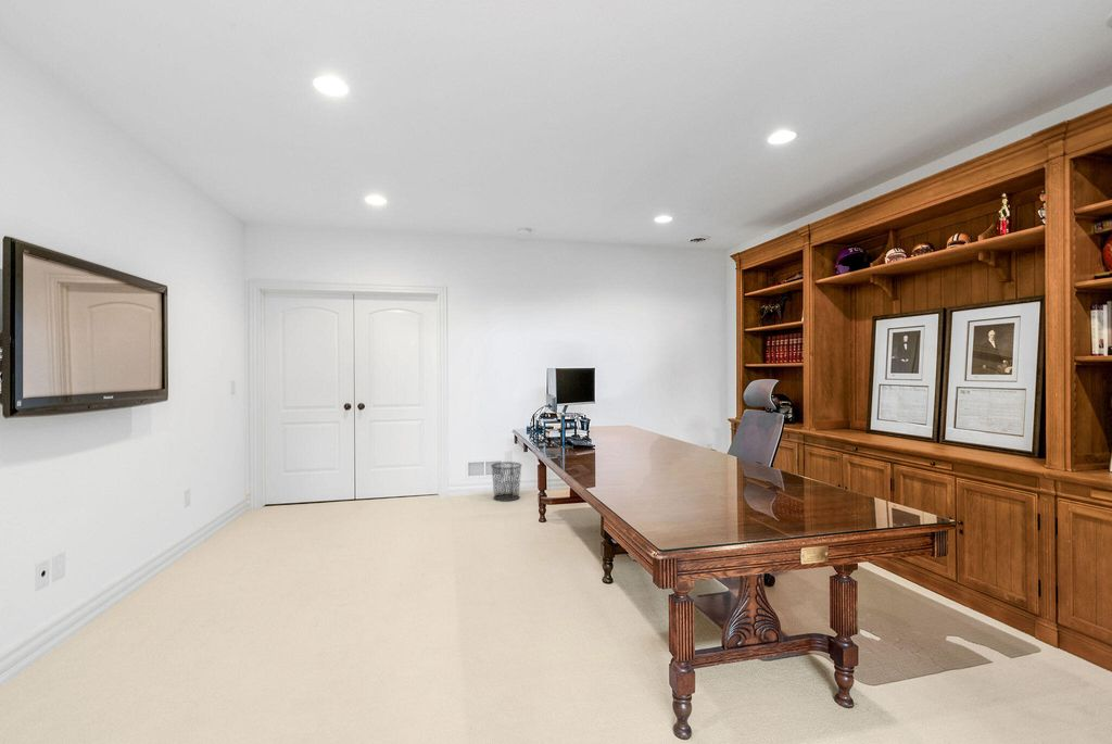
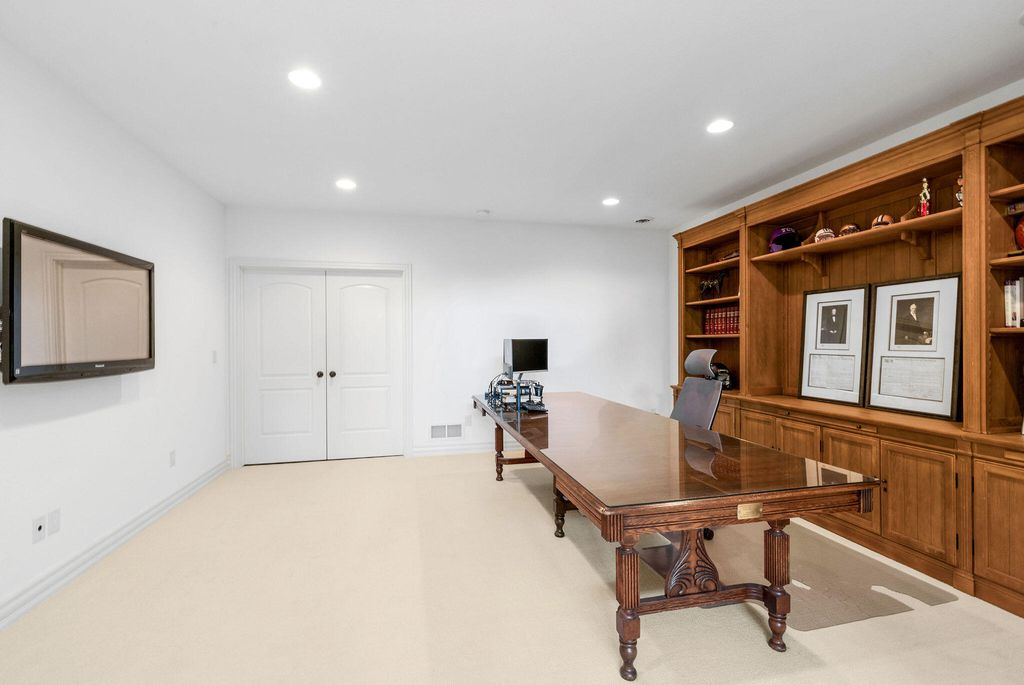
- waste bin (506, 480)
